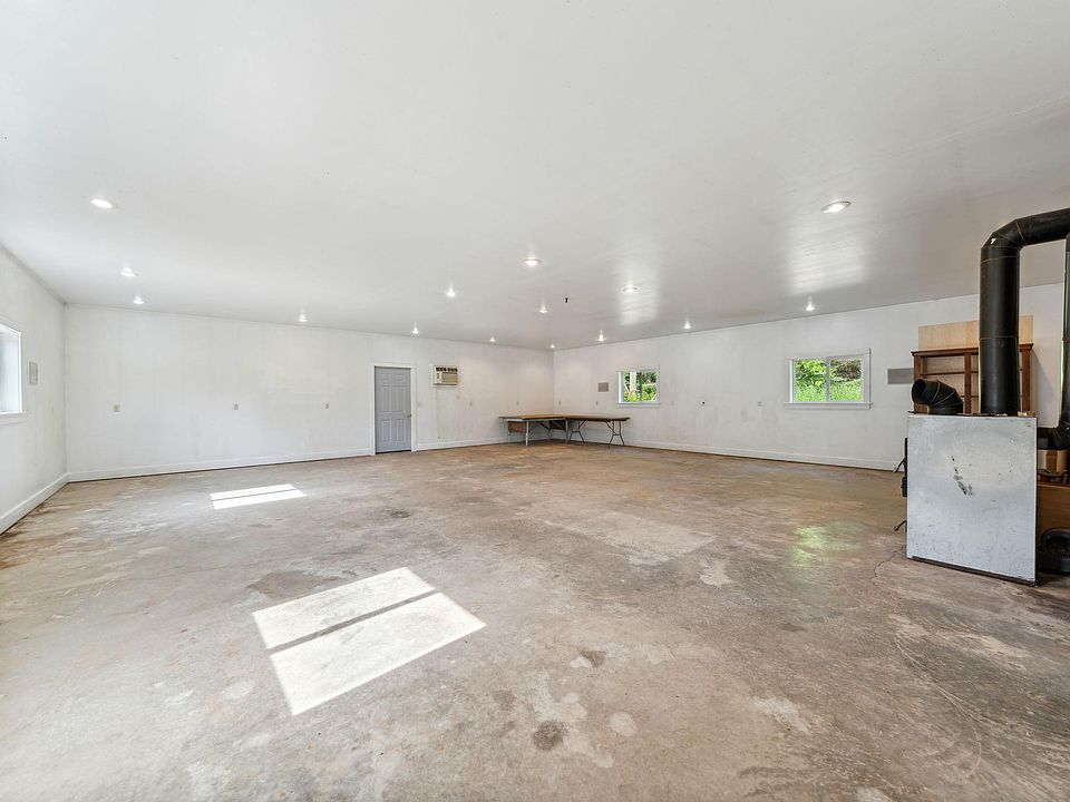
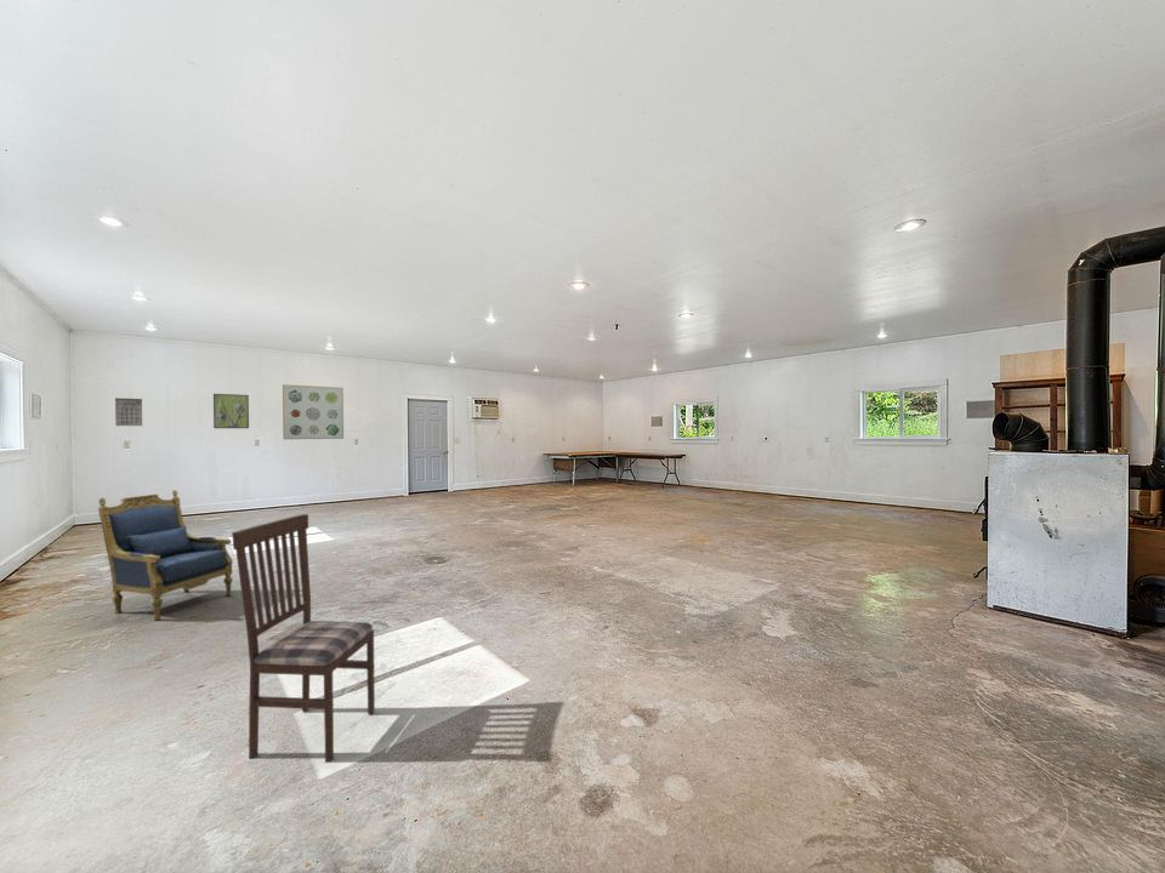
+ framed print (231, 411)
+ dining chair (311, 627)
+ armchair (167, 542)
+ wall art (313, 412)
+ calendar (129, 409)
